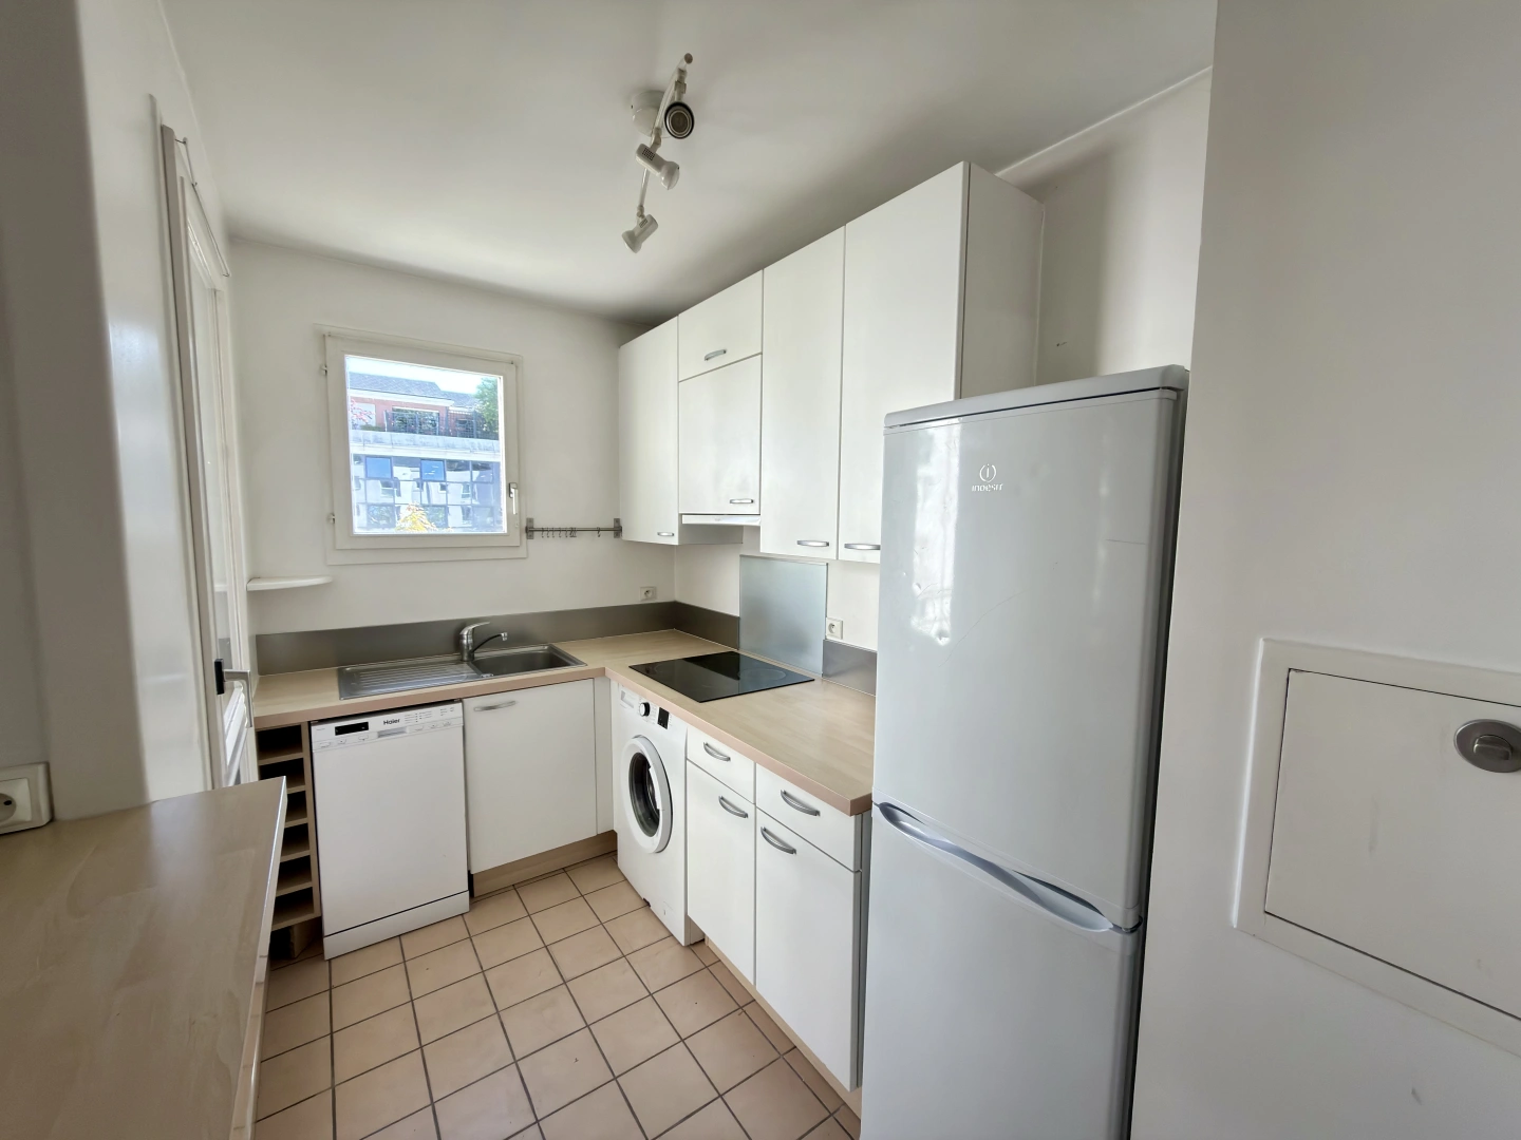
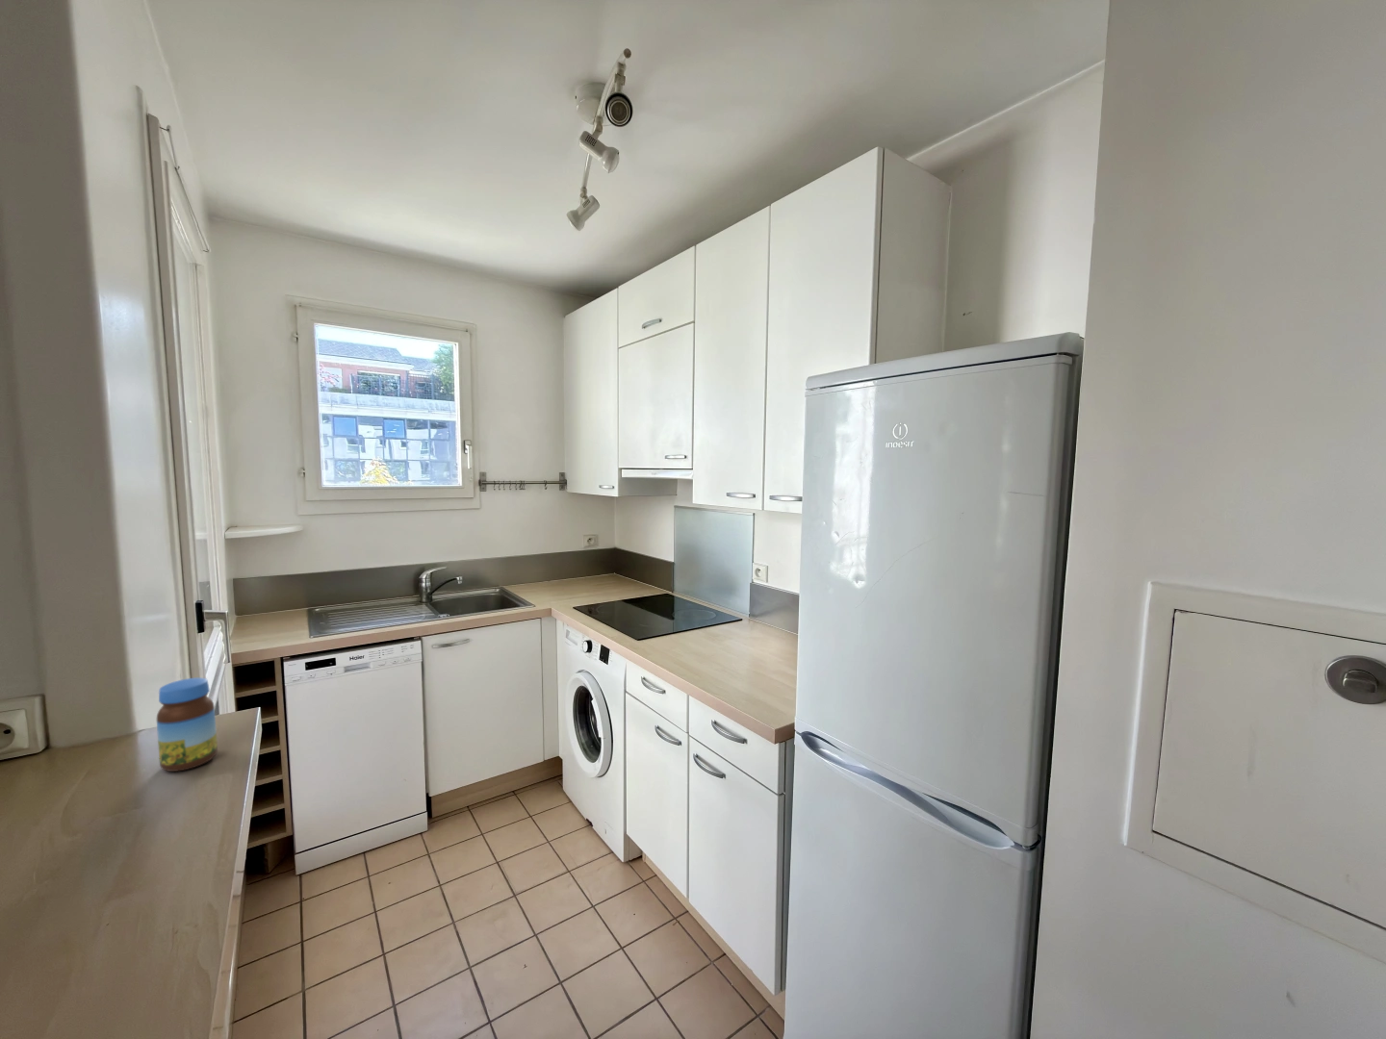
+ jar (187, 721)
